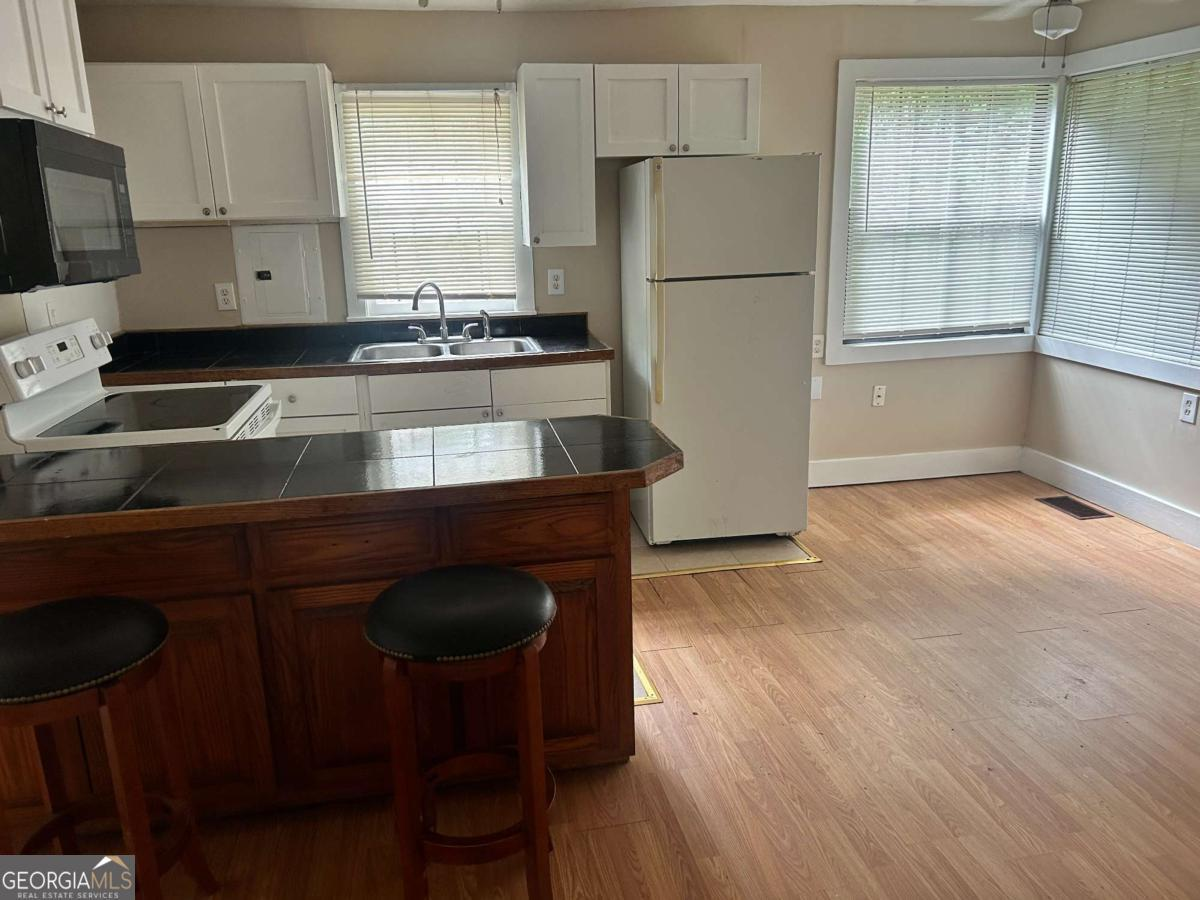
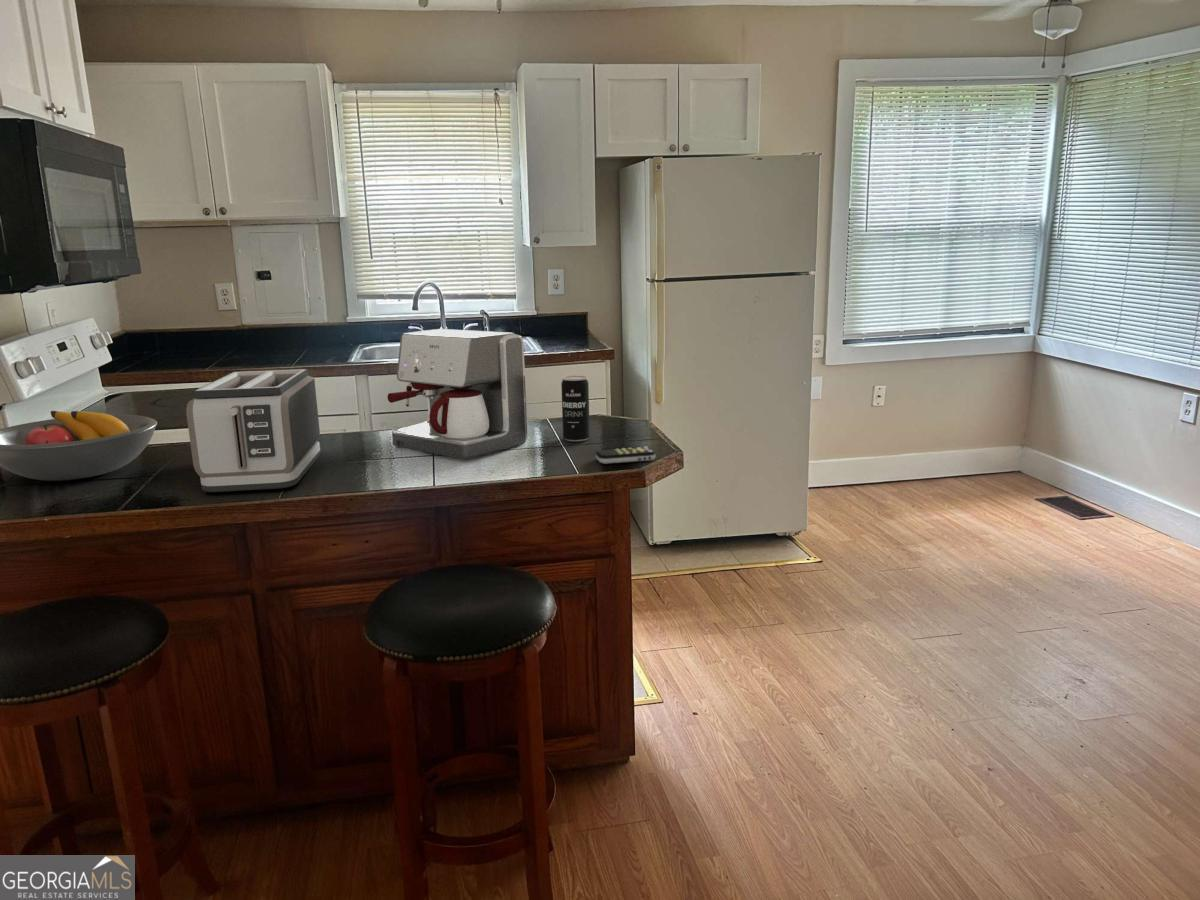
+ coffee maker (457, 389)
+ toaster (259, 426)
+ fruit bowl (73, 445)
+ remote control (625, 454)
+ beverage can (575, 408)
